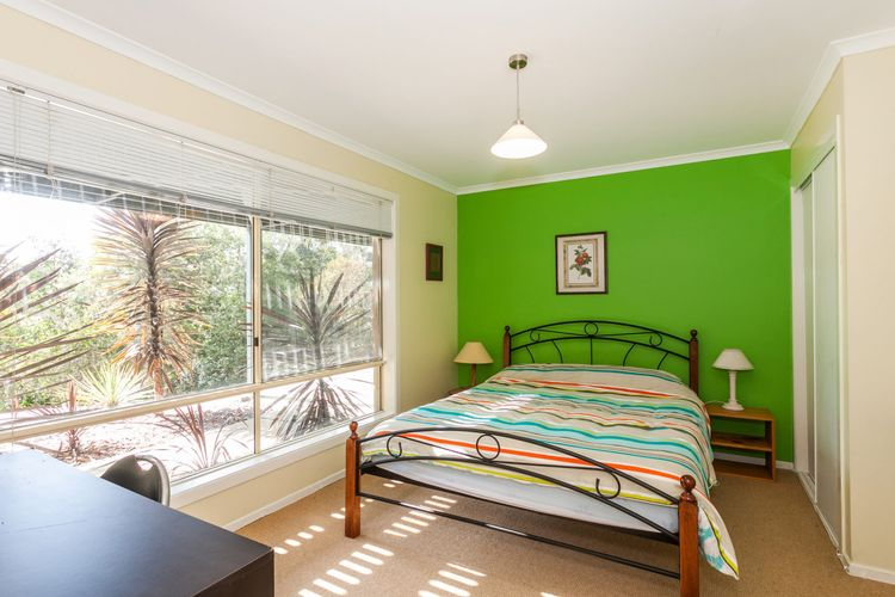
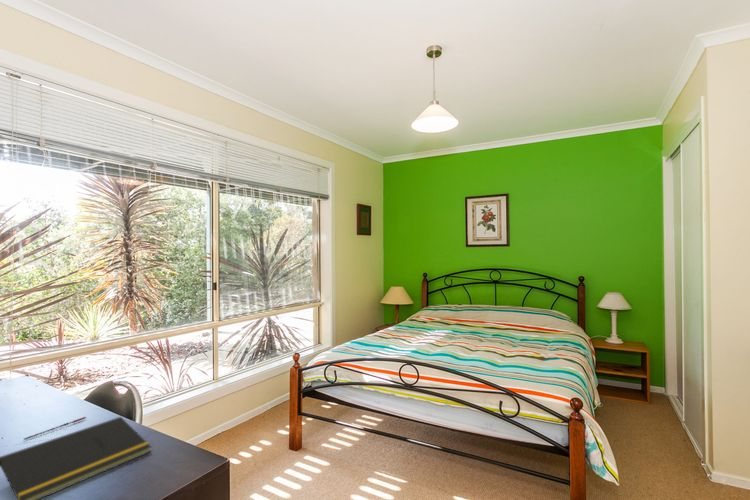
+ pen (56, 427)
+ notepad (79, 454)
